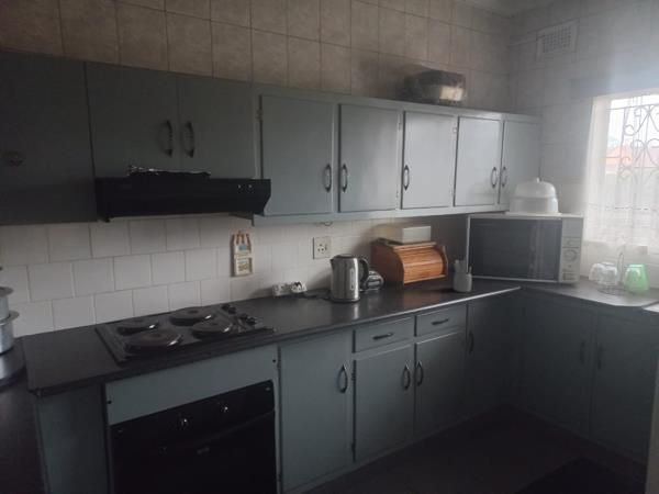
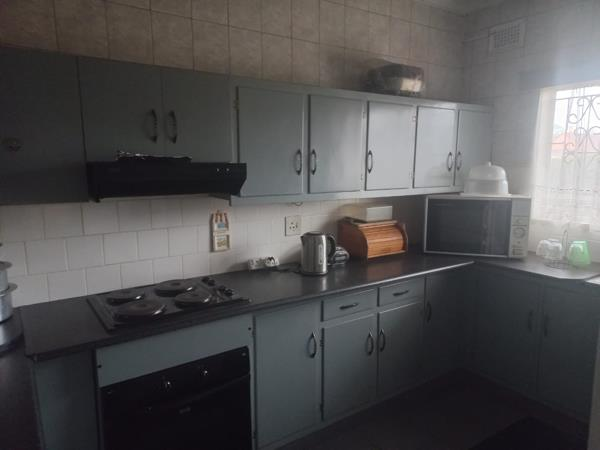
- utensil holder (462, 274)
